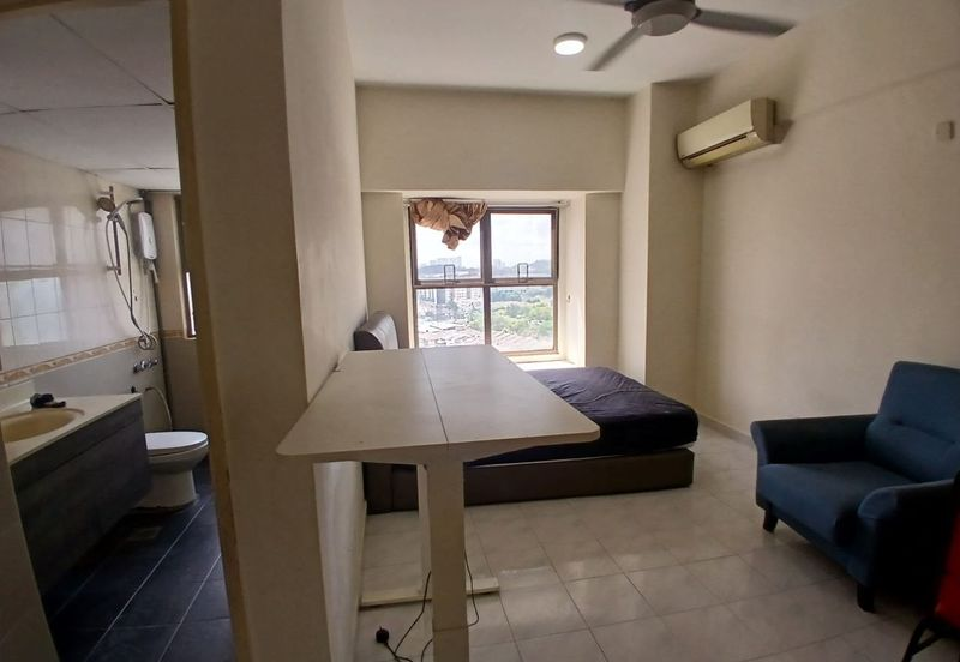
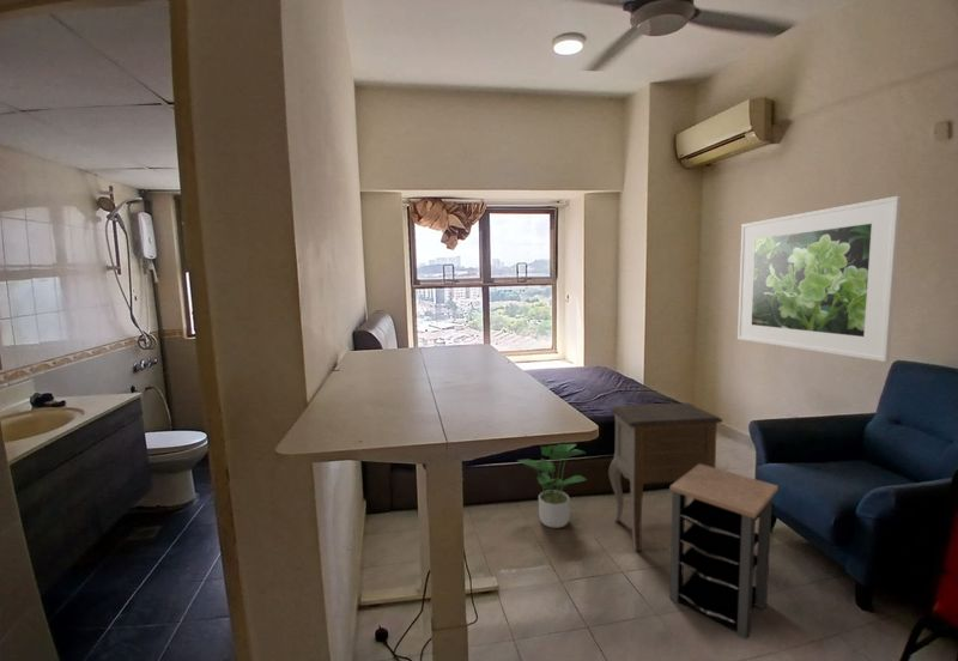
+ potted plant (551, 480)
+ side table (721, 544)
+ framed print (802, 281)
+ nightstand (661, 472)
